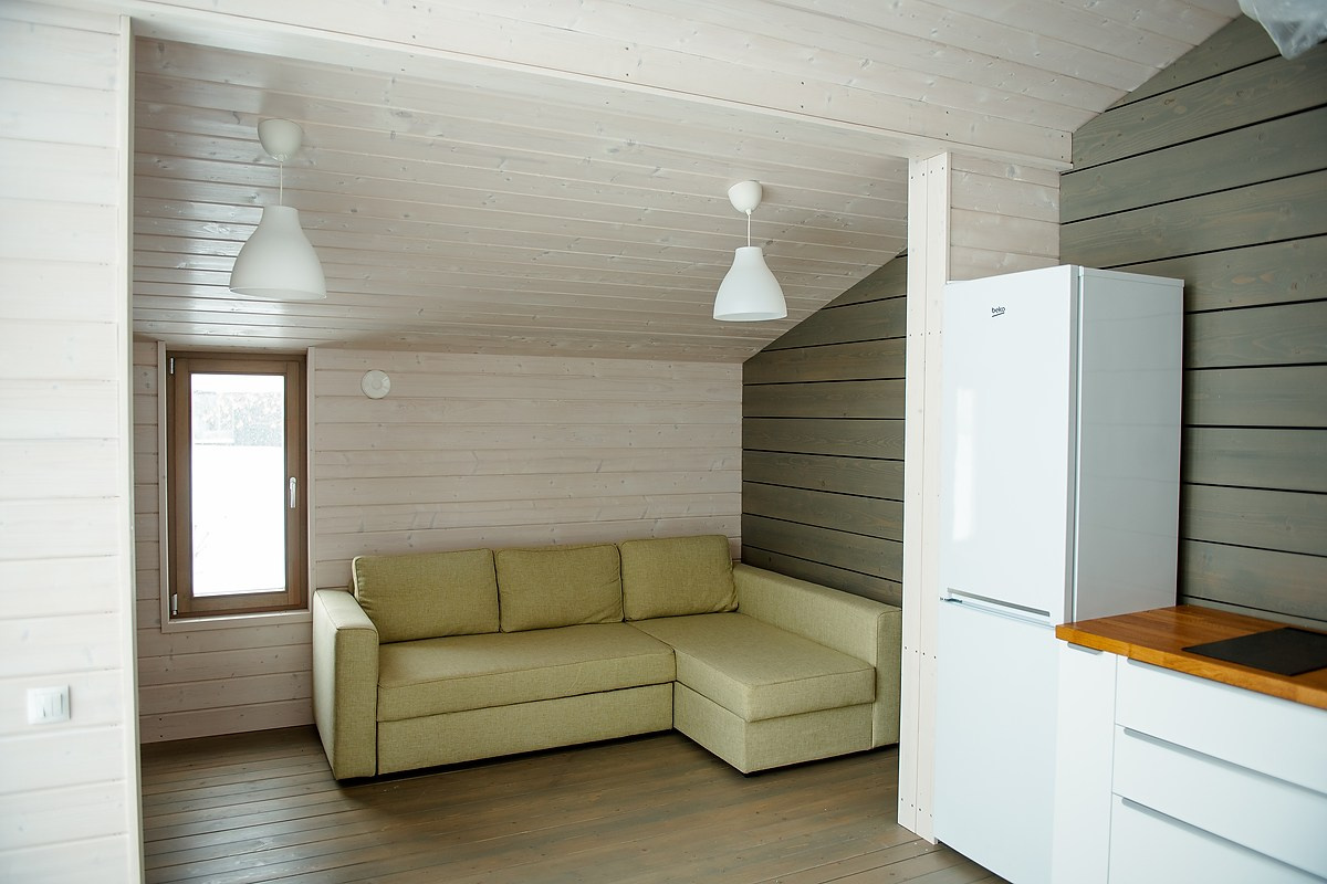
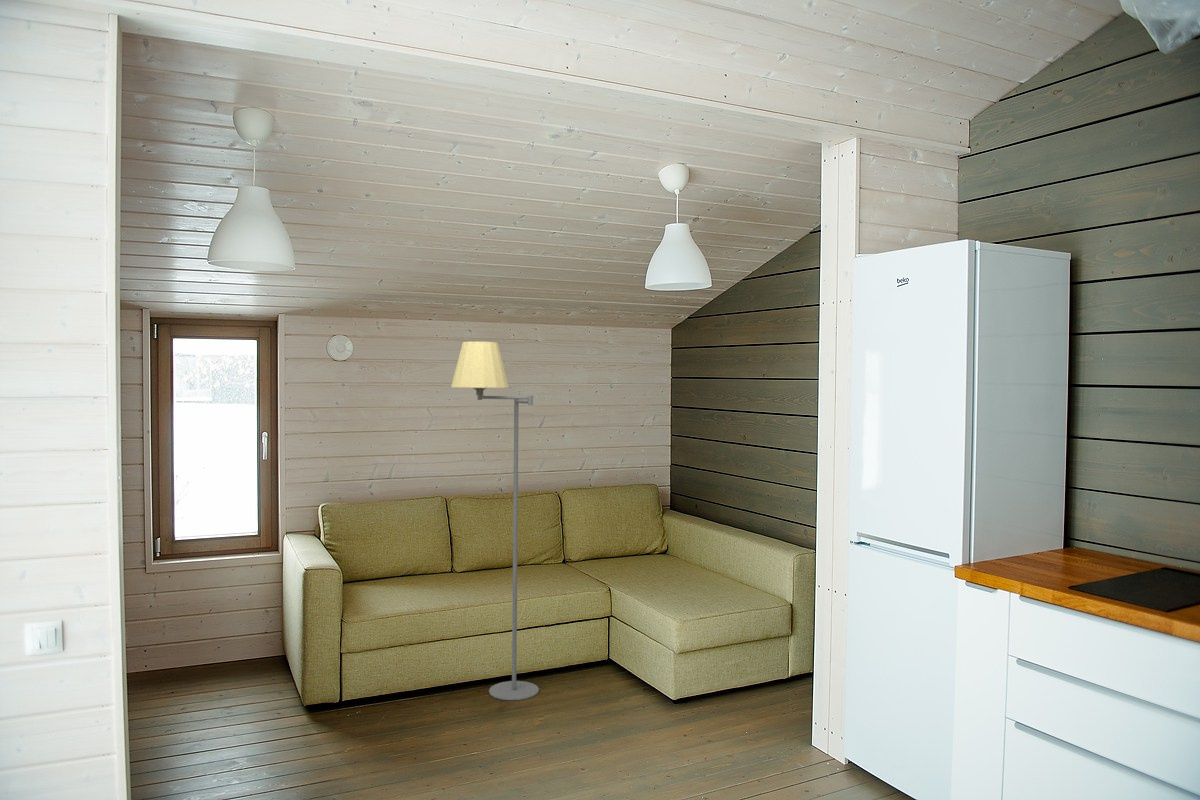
+ floor lamp (513, 520)
